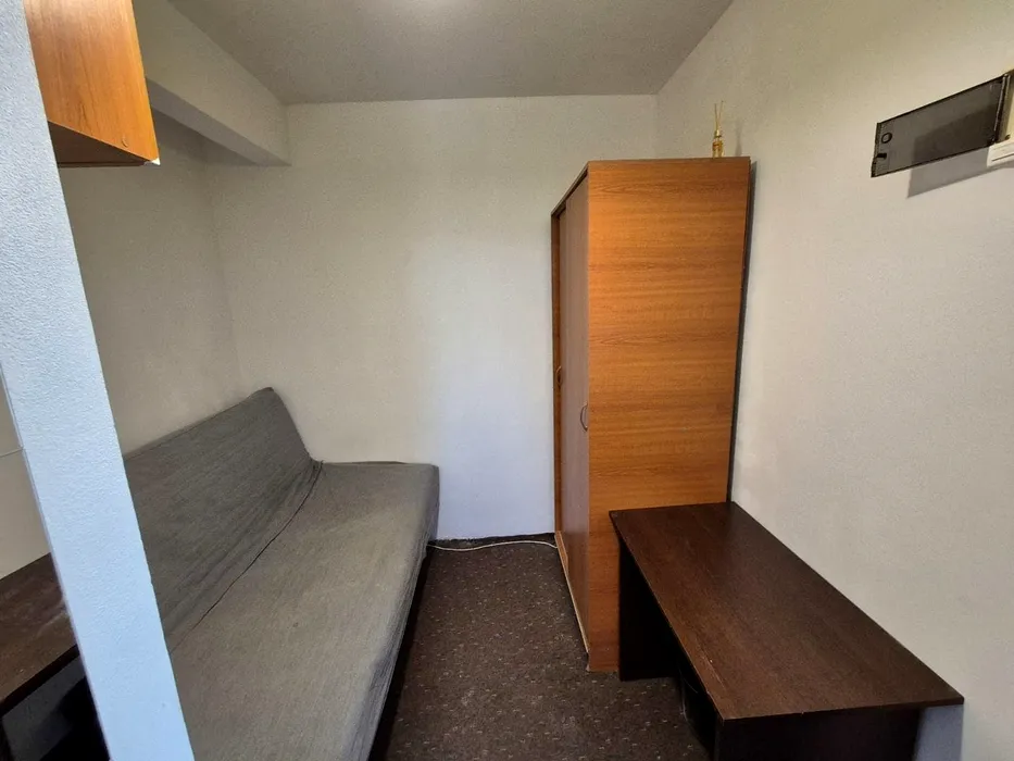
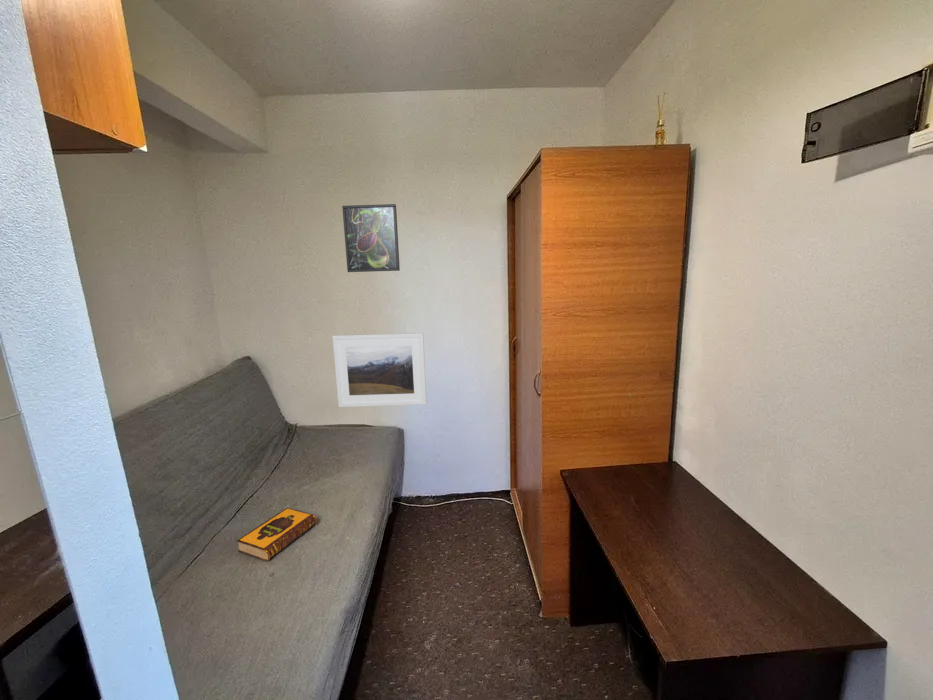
+ hardback book (279, 532)
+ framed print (371, 238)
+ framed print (380, 370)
